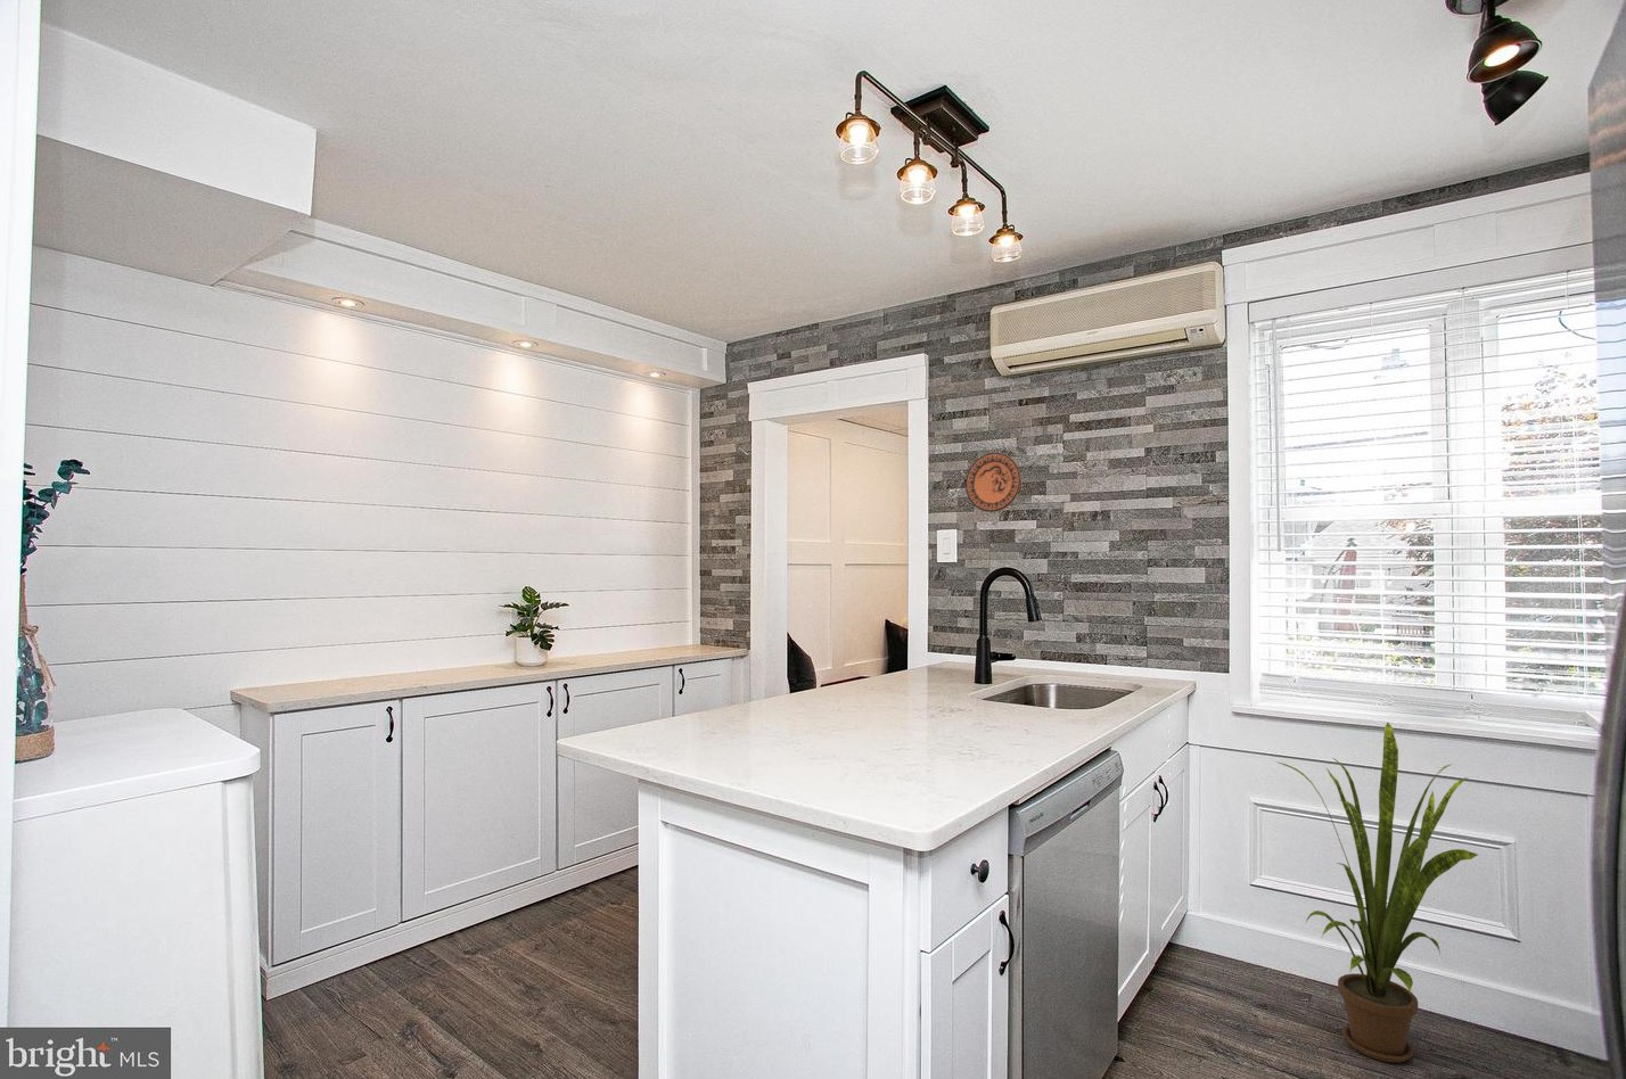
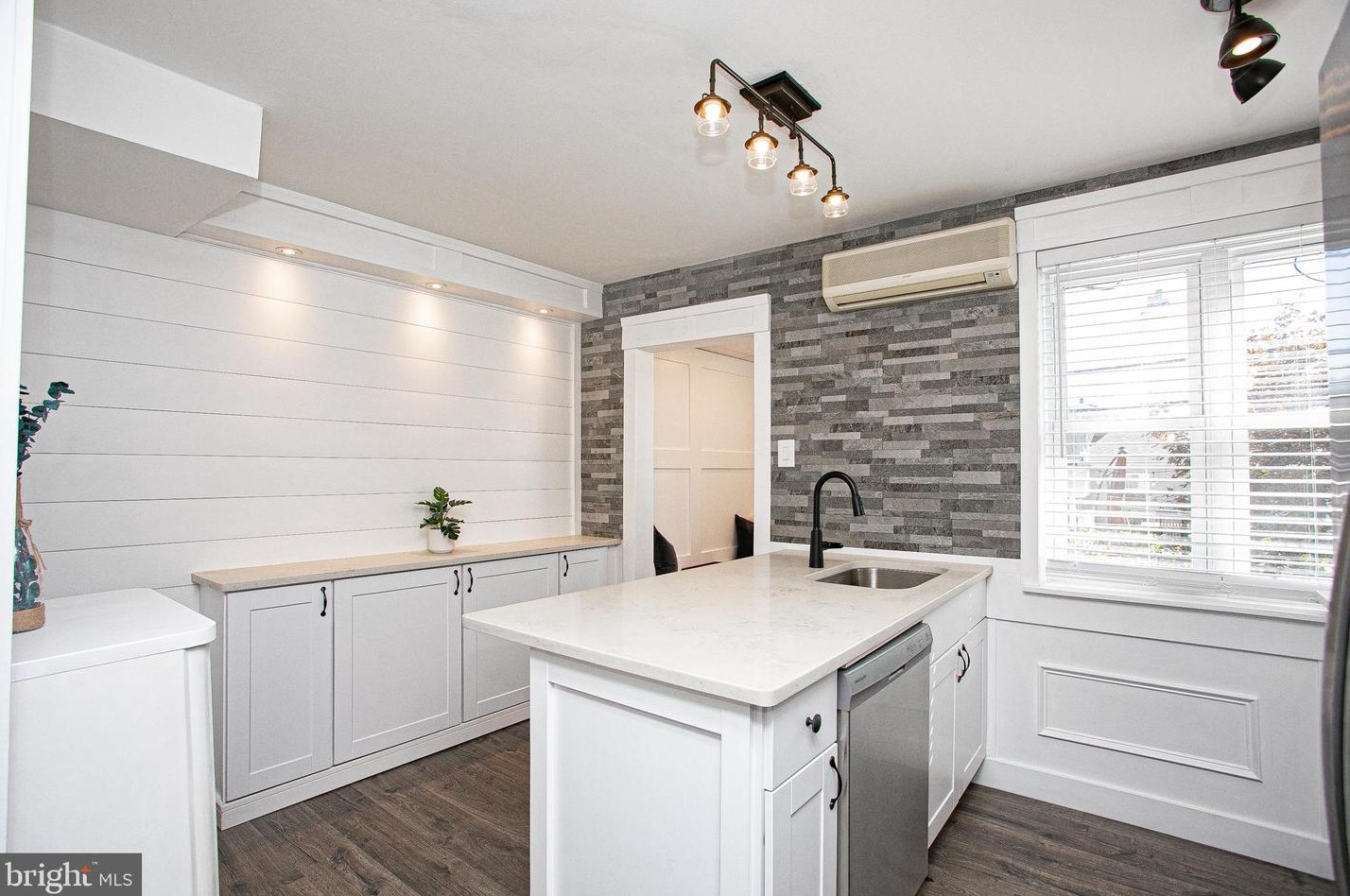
- house plant (1369, 885)
- decorative plate (992, 482)
